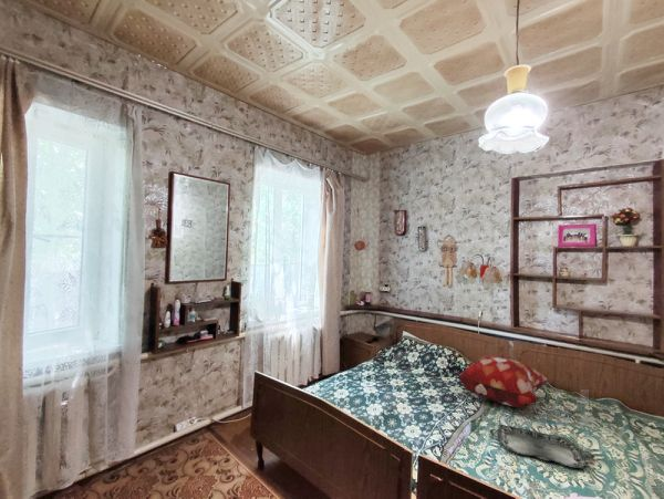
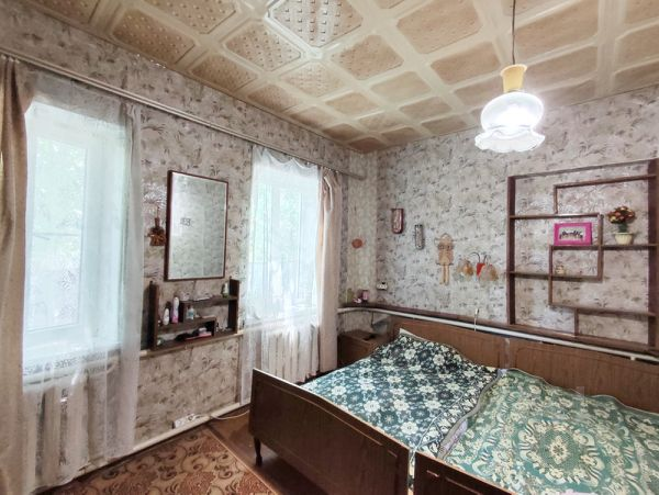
- serving tray (538, 444)
- decorative pillow (502, 378)
